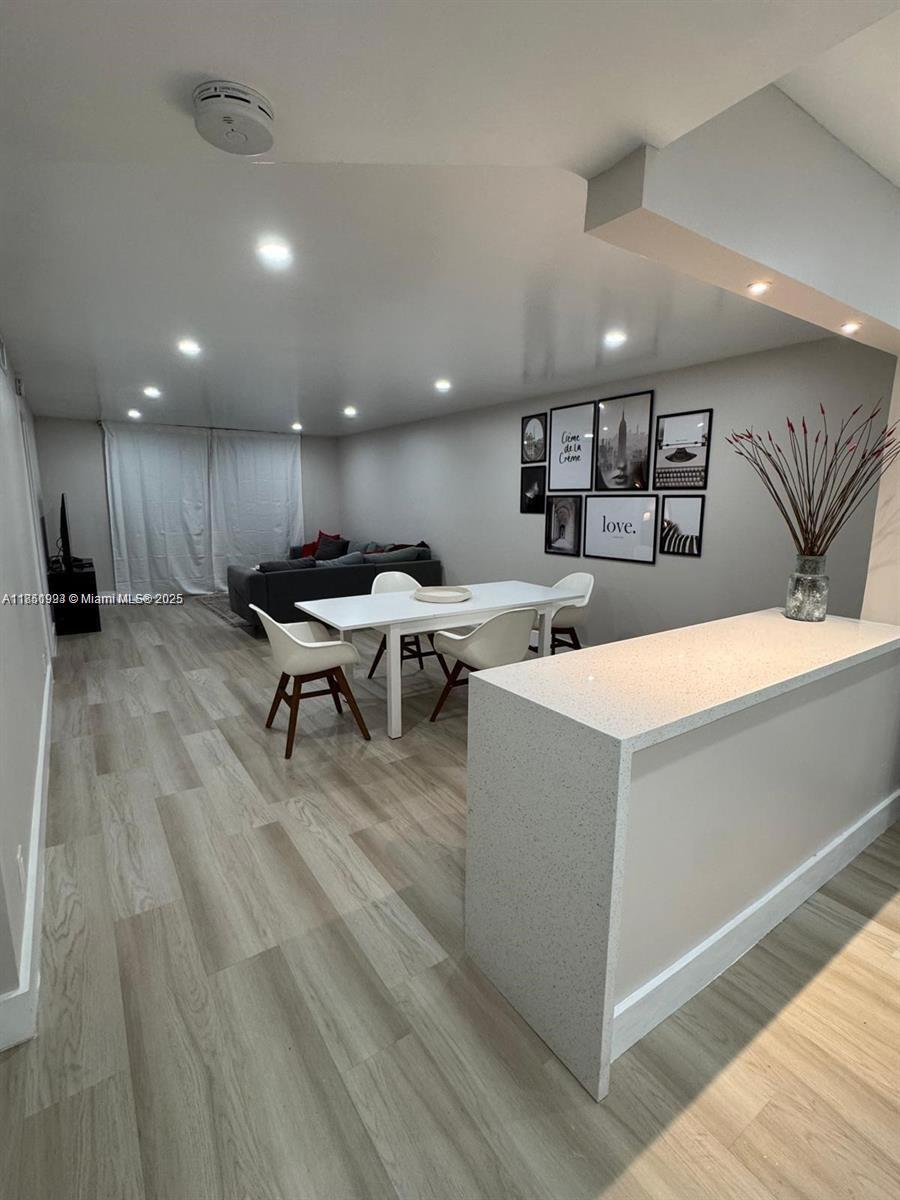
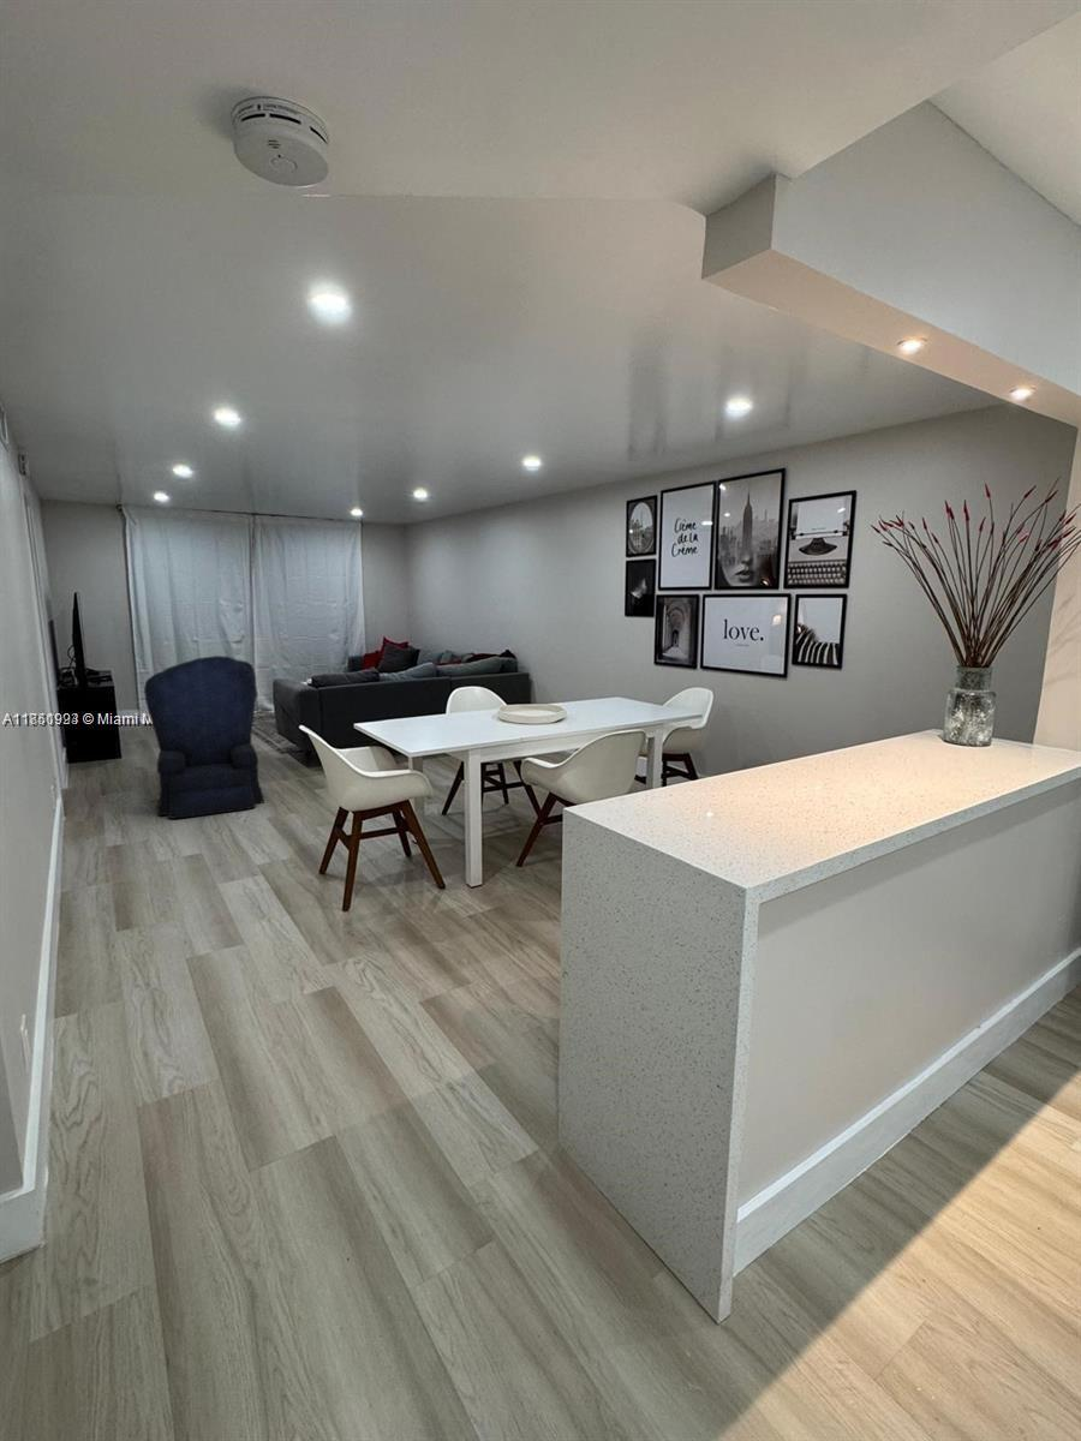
+ armchair (205, 730)
